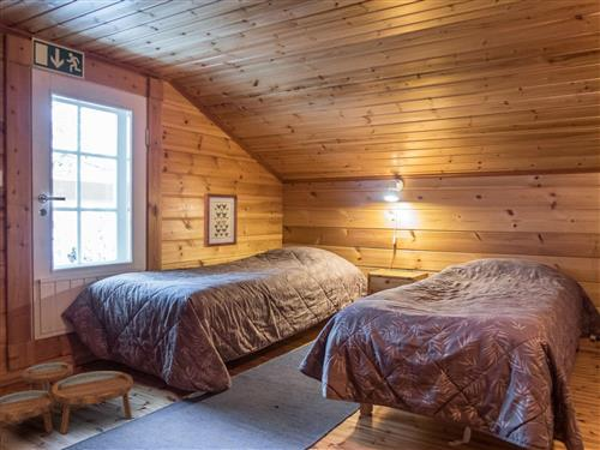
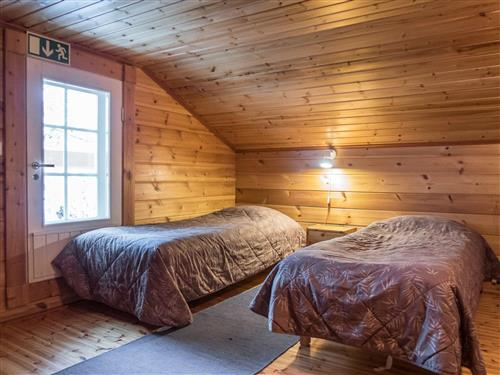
- nesting tables (61, 397)
- wall art (221, 220)
